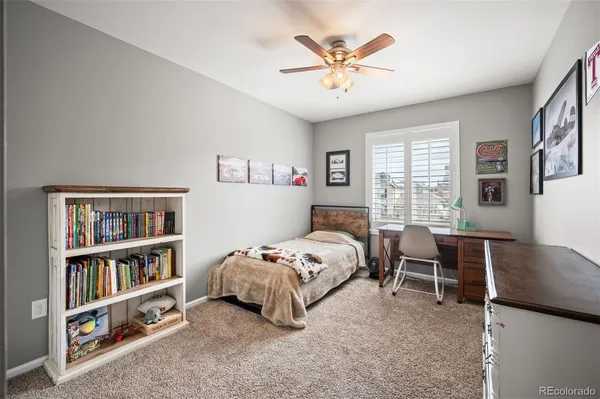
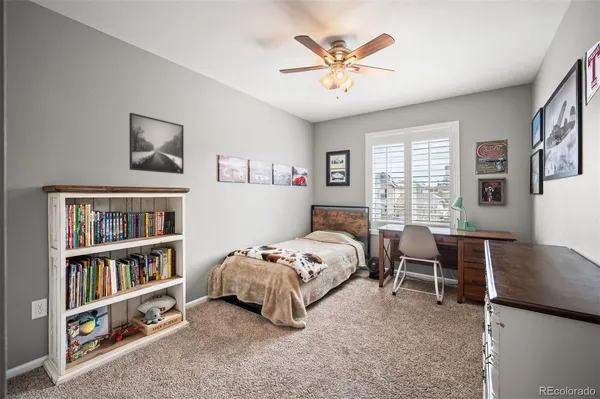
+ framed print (158, 145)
